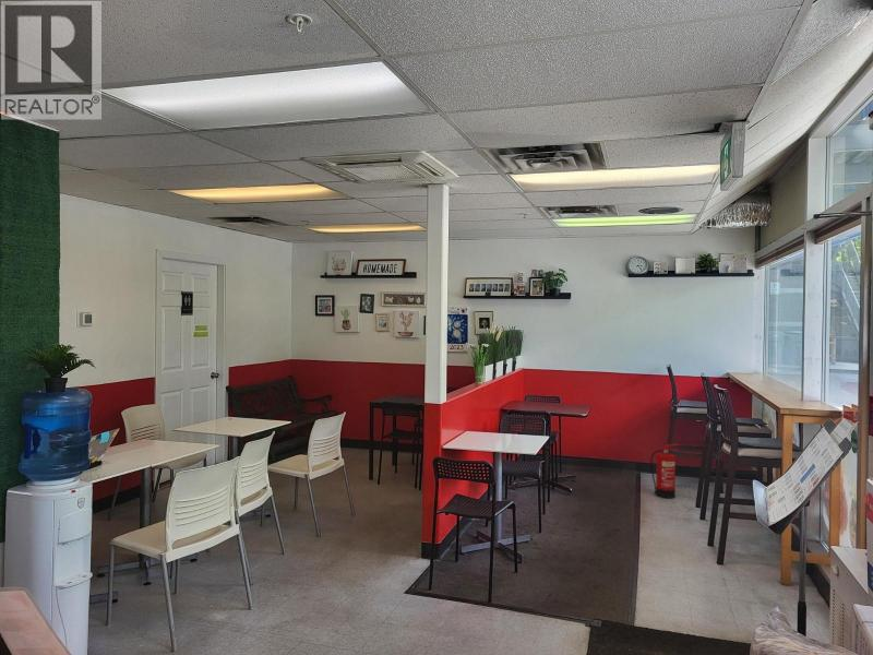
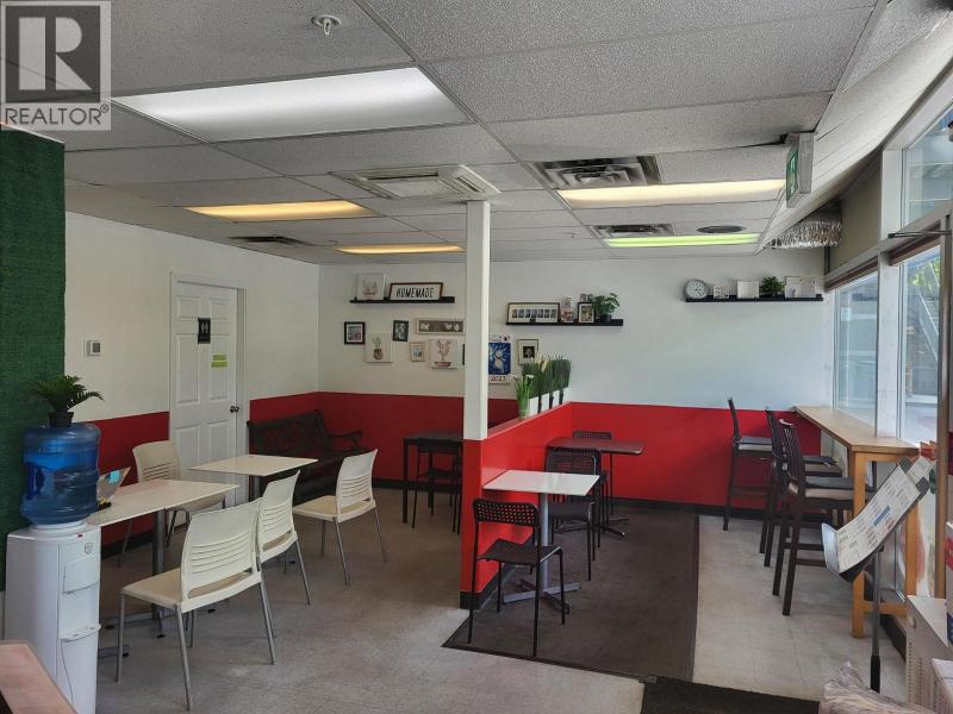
- fire extinguisher (663, 469)
